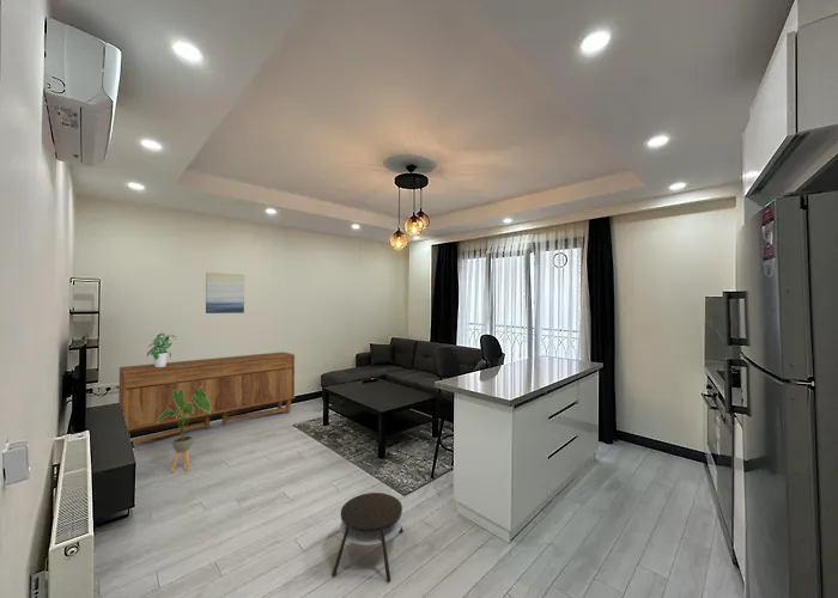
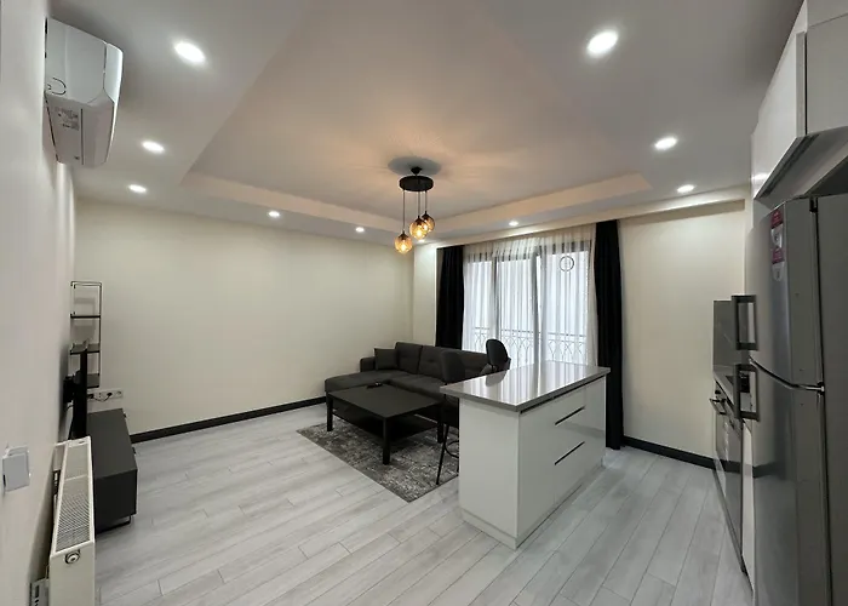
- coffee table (371, 530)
- sideboard (217, 392)
- potted plant (160, 349)
- wall art (225, 293)
- house plant (186, 426)
